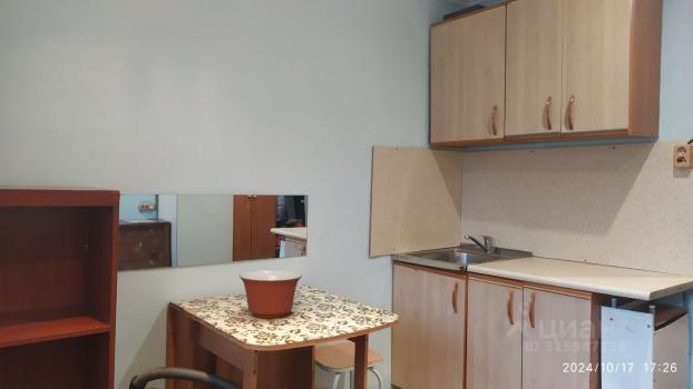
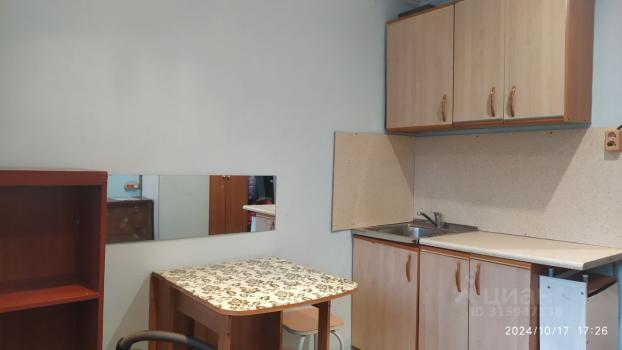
- mixing bowl (270, 295)
